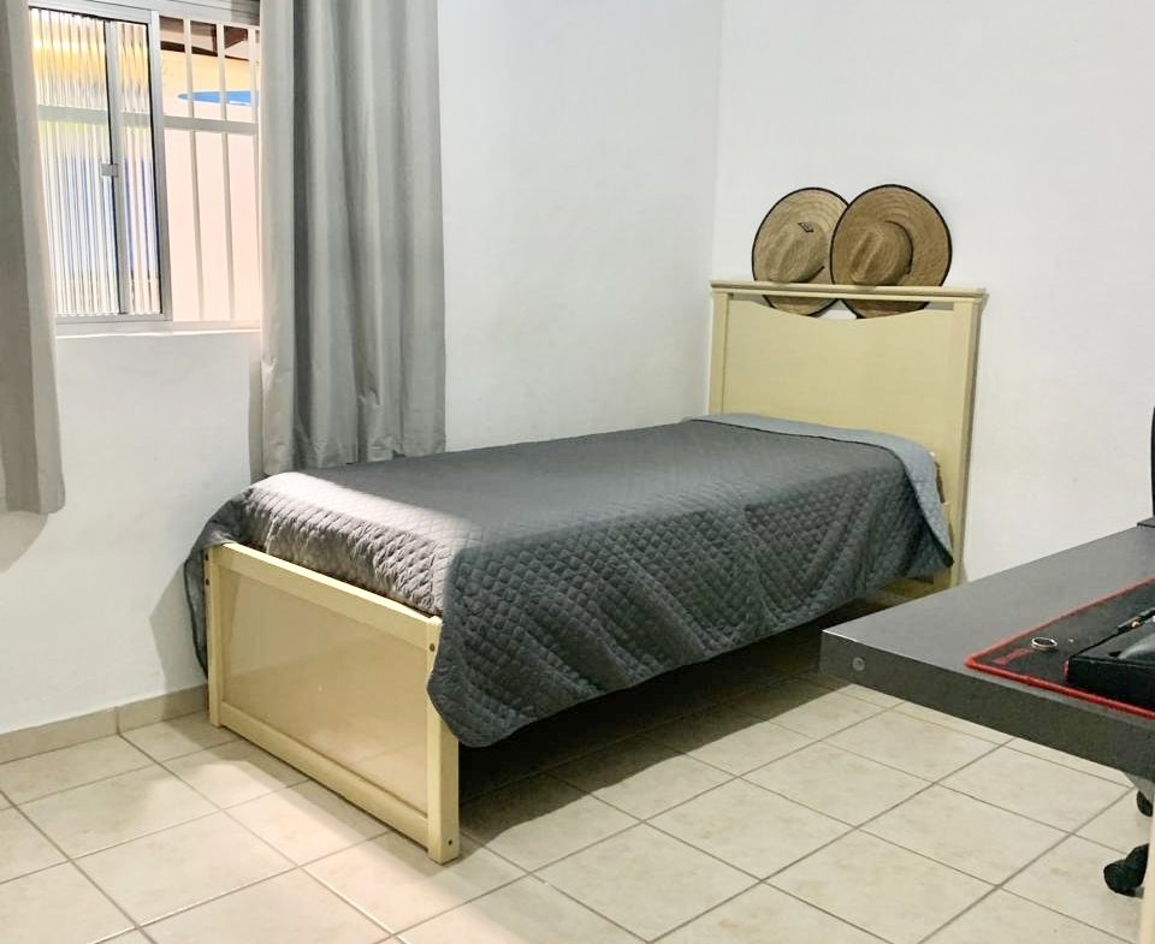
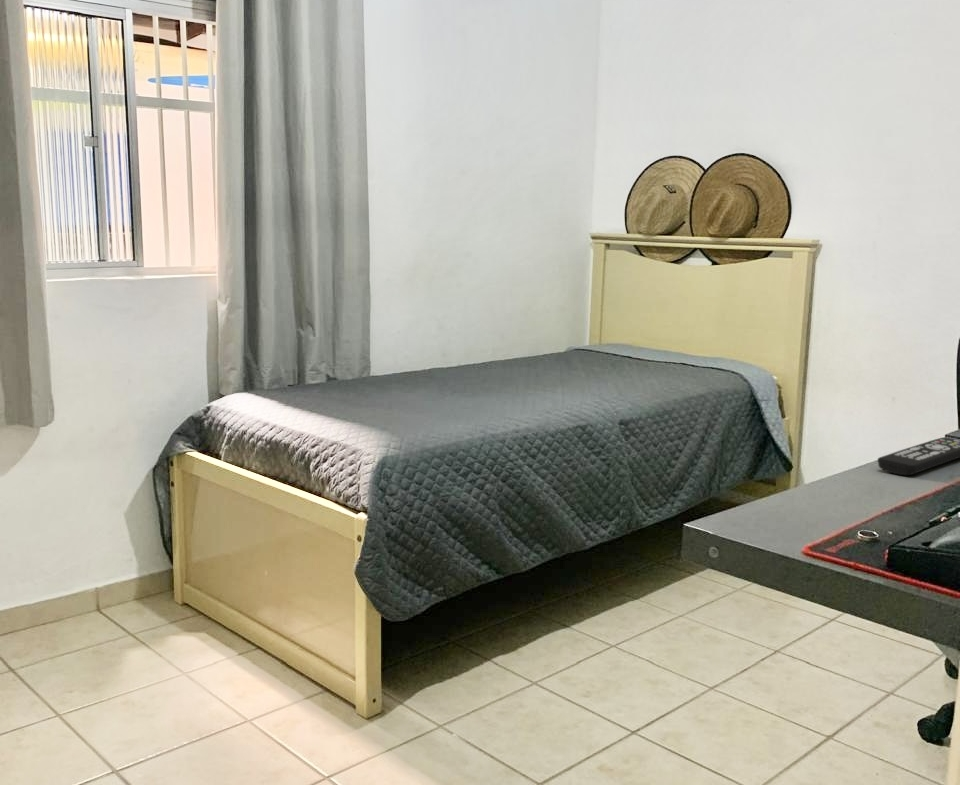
+ remote control (928, 455)
